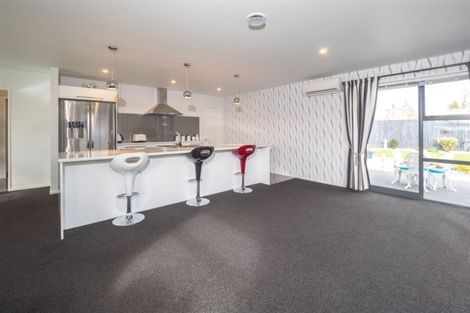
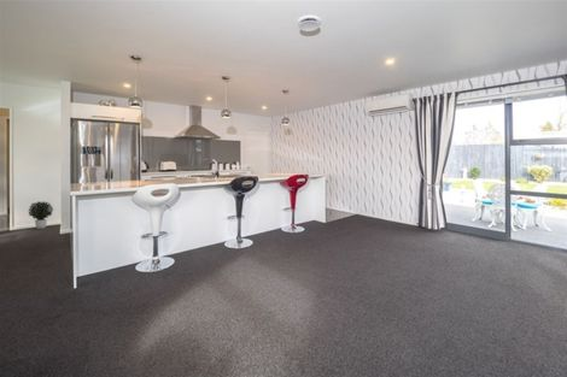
+ potted plant (41, 214)
